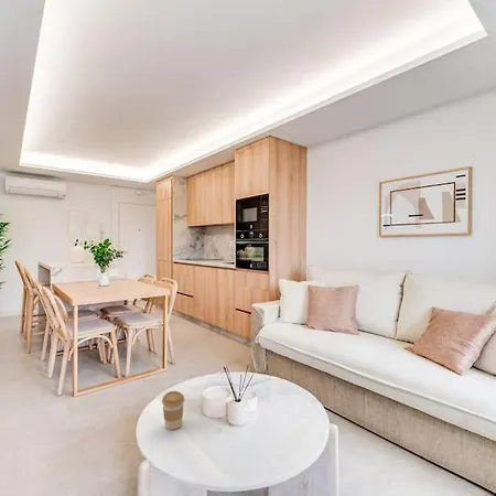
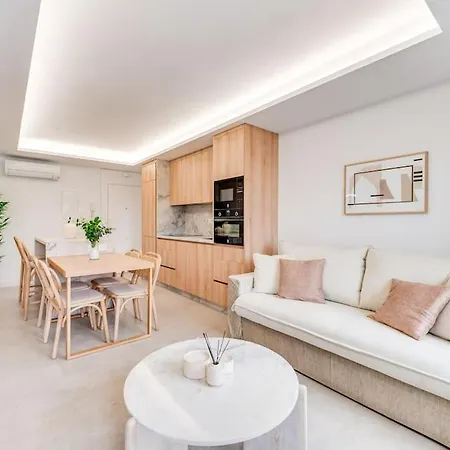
- coffee cup (173, 409)
